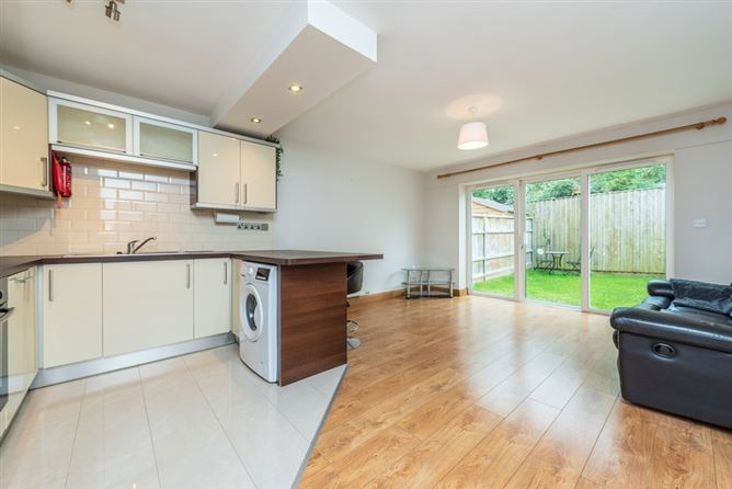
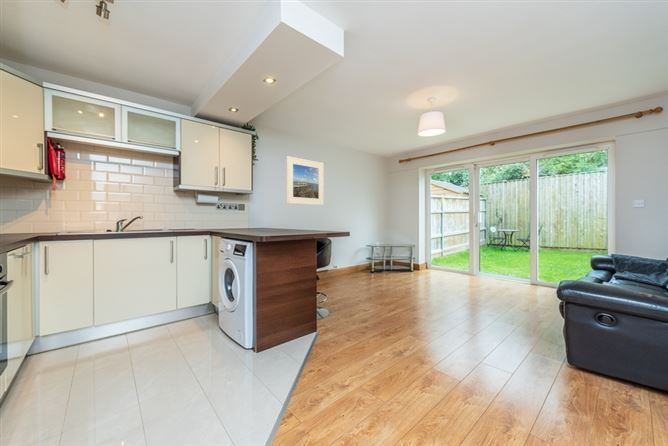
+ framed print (306, 182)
